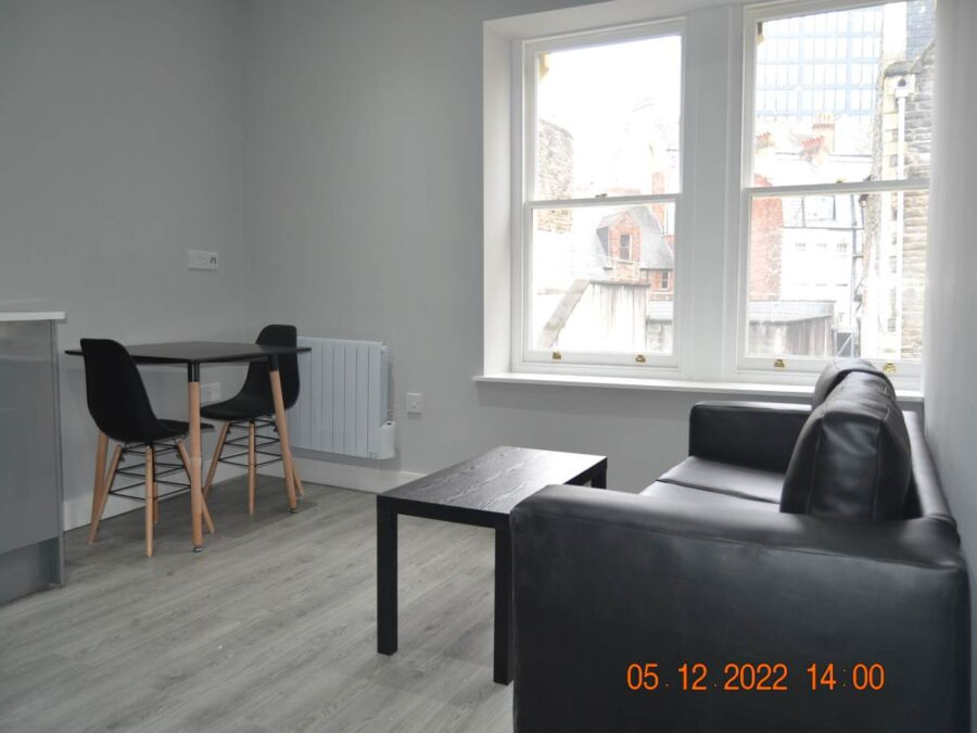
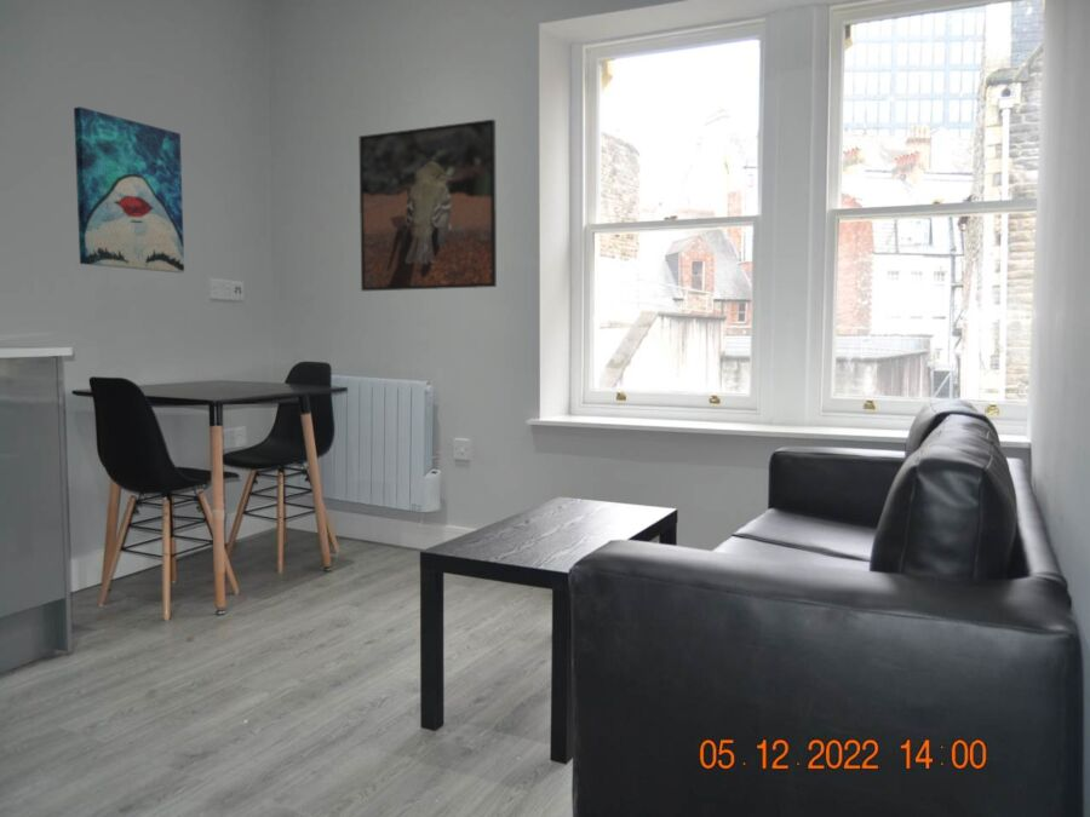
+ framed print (425, 208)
+ wall art (132, 195)
